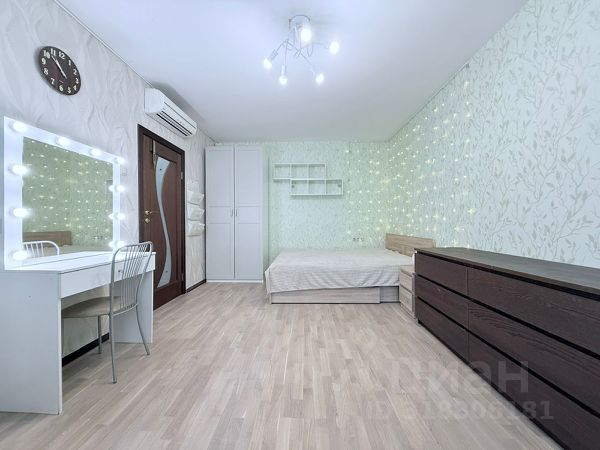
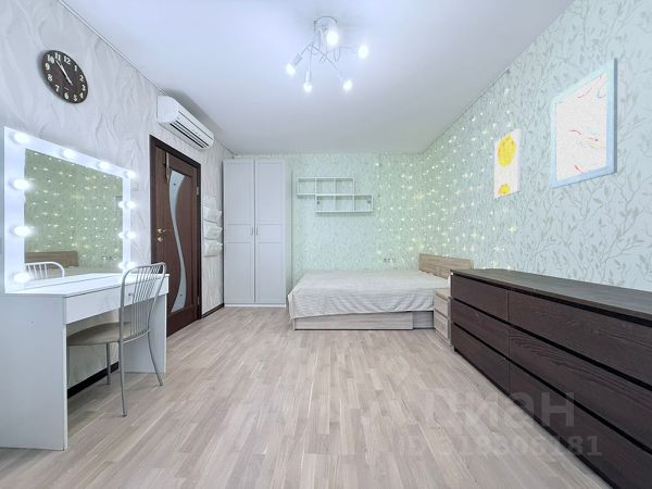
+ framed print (506, 165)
+ wall art (579, 131)
